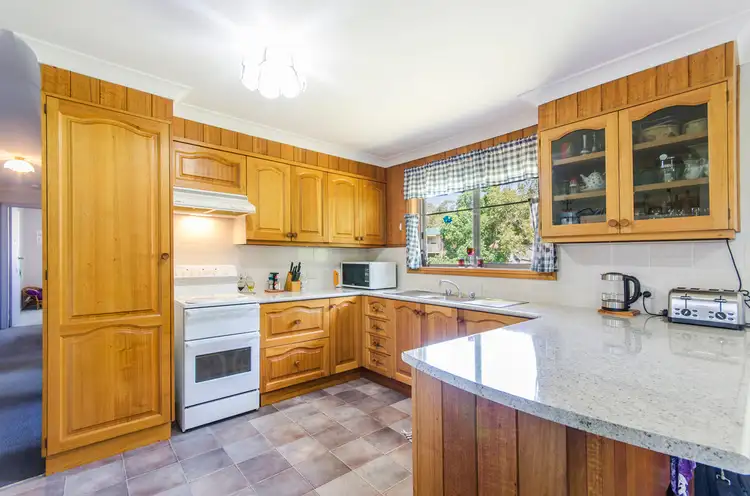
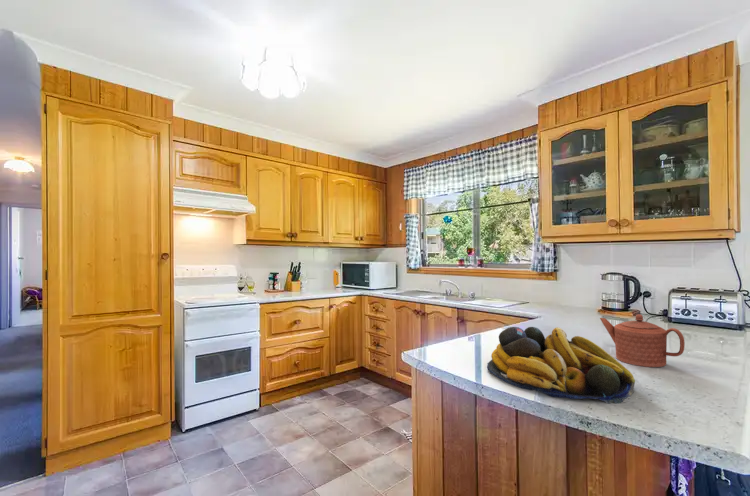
+ teapot (639, 337)
+ fruit bowl (553, 352)
